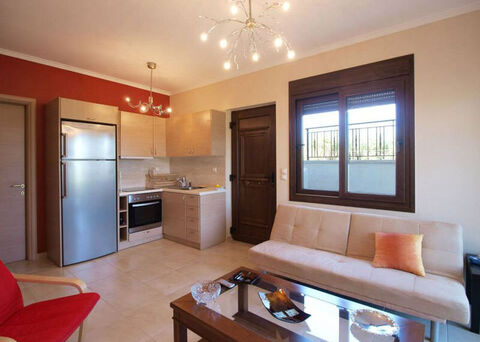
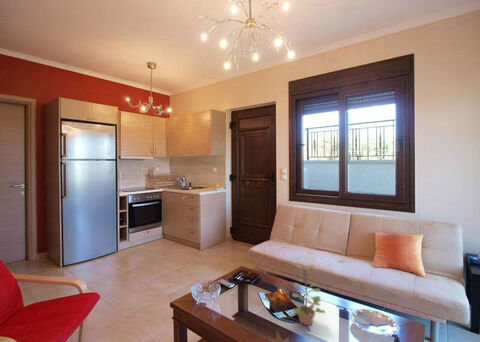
+ plant (307, 293)
